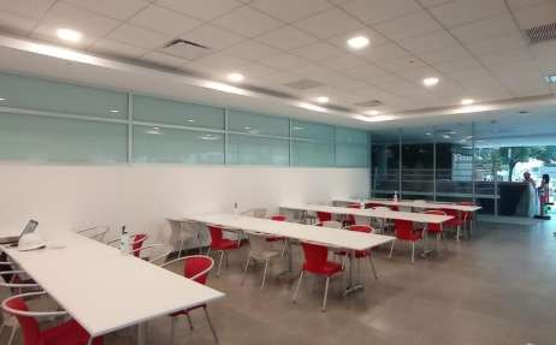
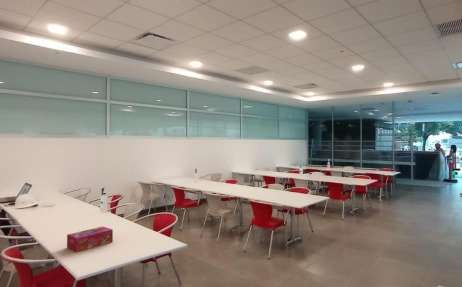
+ tissue box (90, 238)
